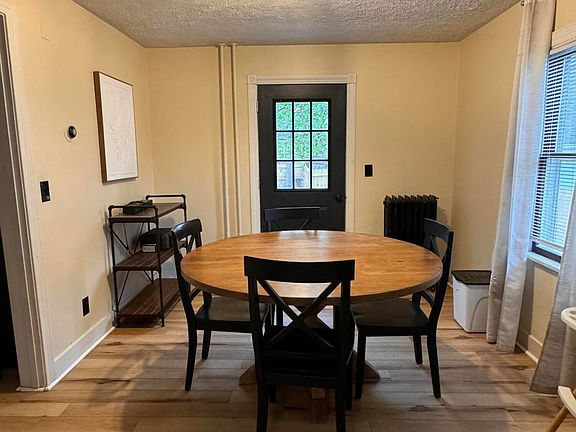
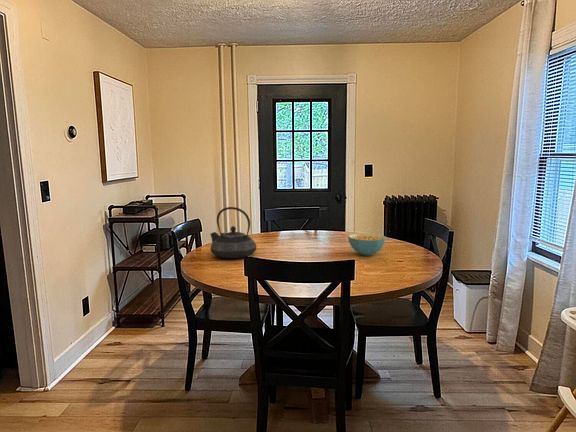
+ cereal bowl (366, 245)
+ teapot (231, 231)
